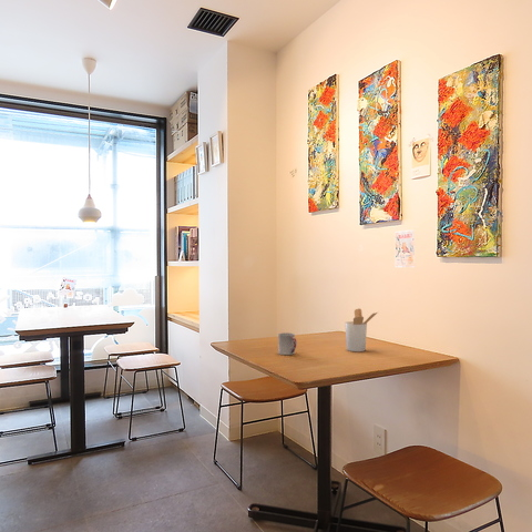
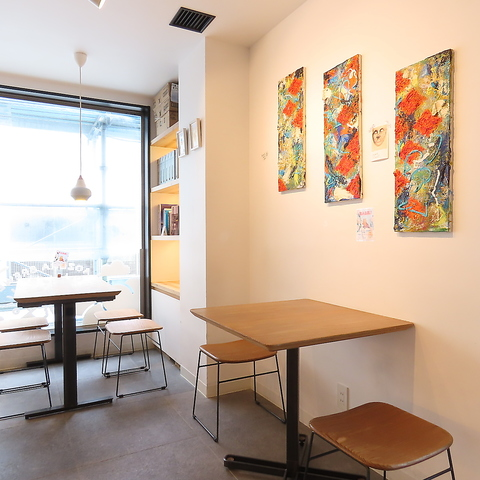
- utensil holder (361, 329)
- cup (288, 344)
